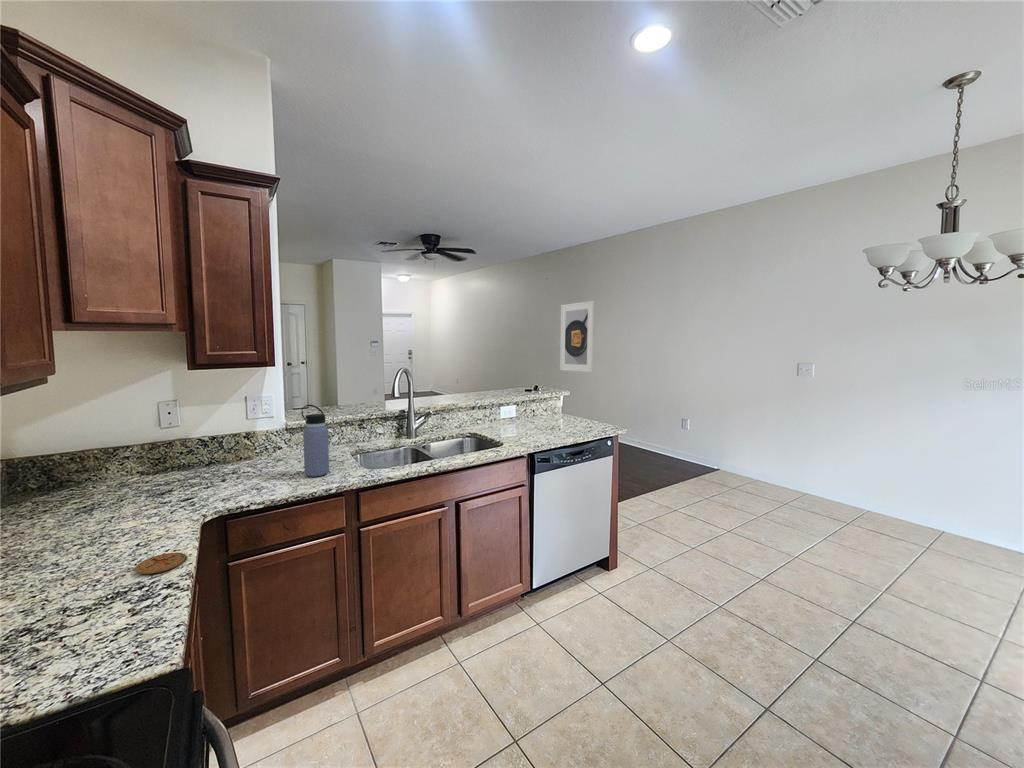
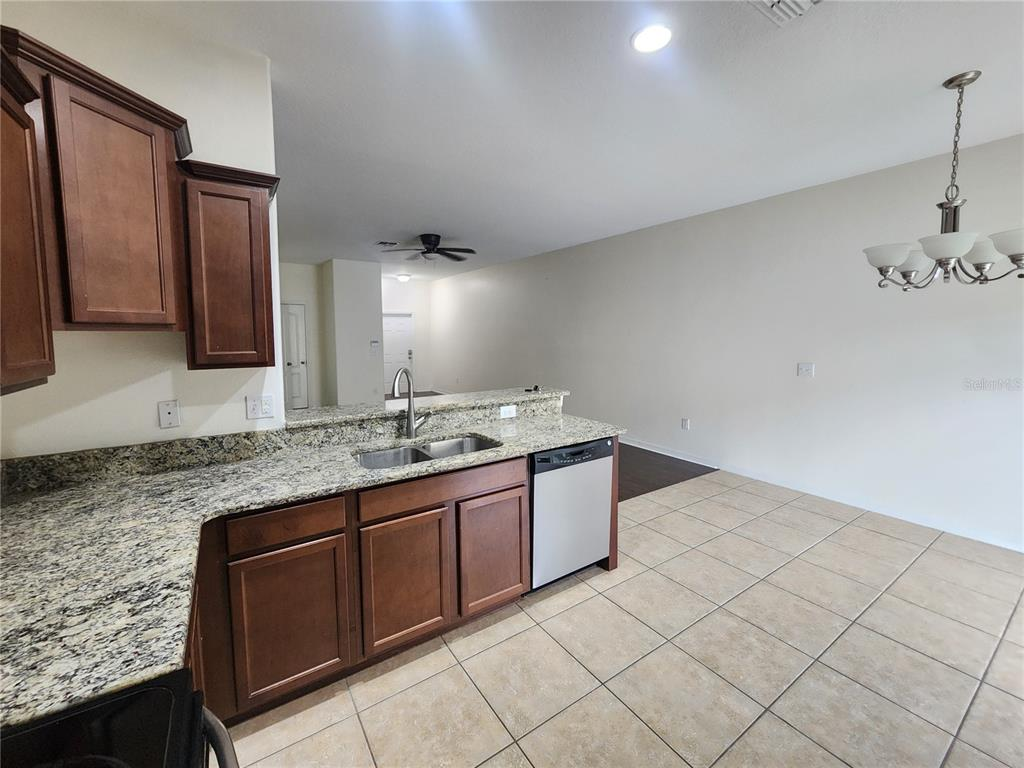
- coaster (161, 562)
- water bottle (315, 439)
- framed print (576, 337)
